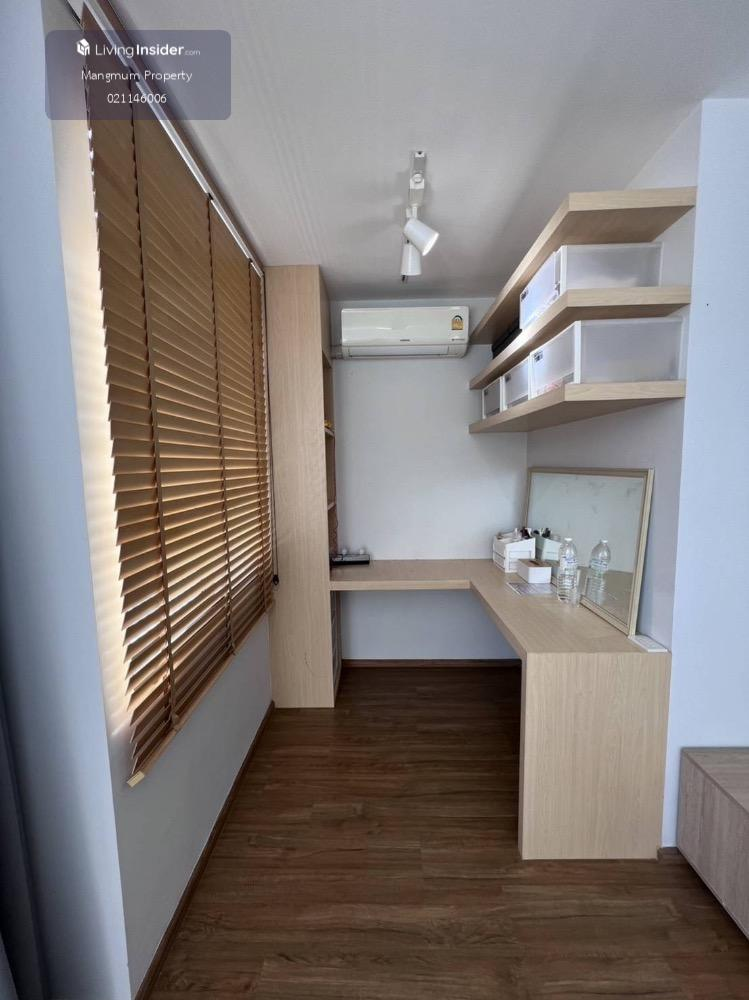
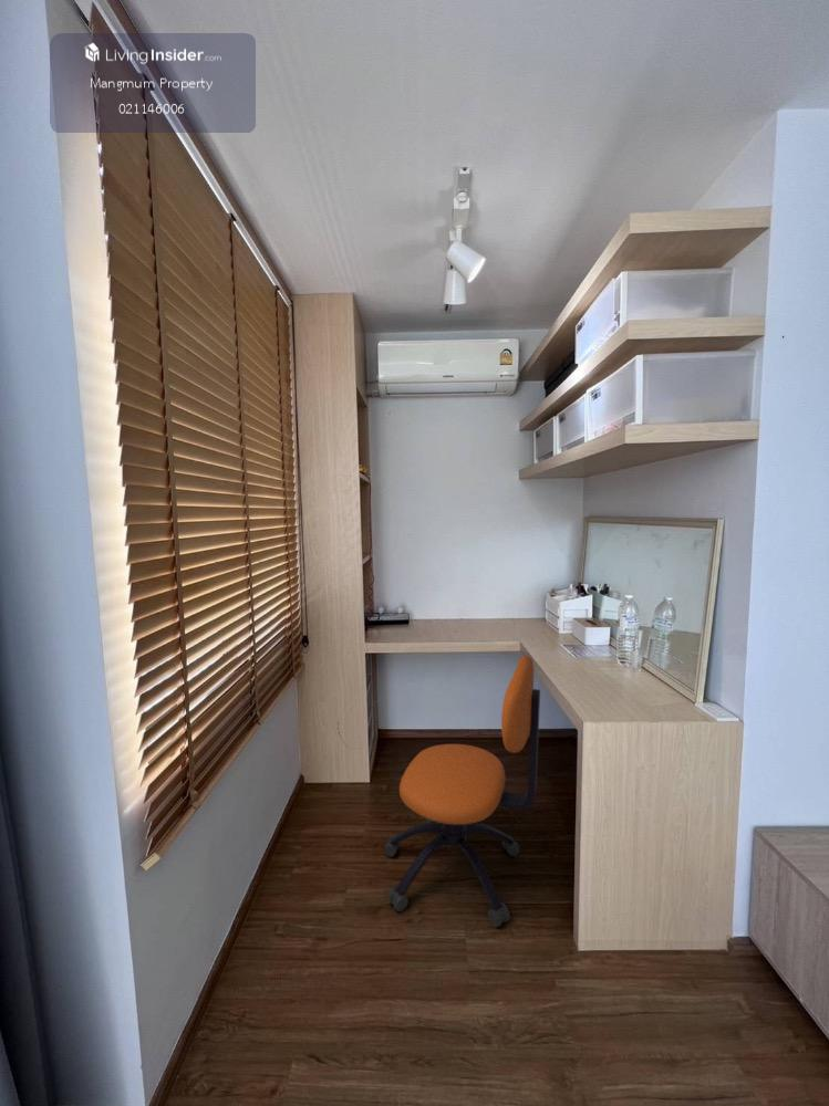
+ office chair (456, 764)
